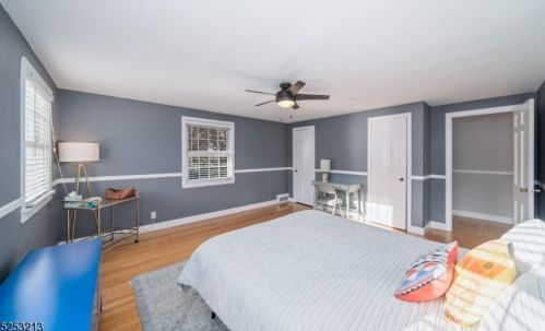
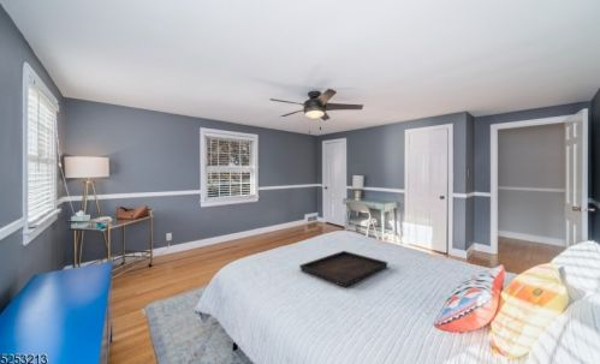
+ serving tray (344, 265)
